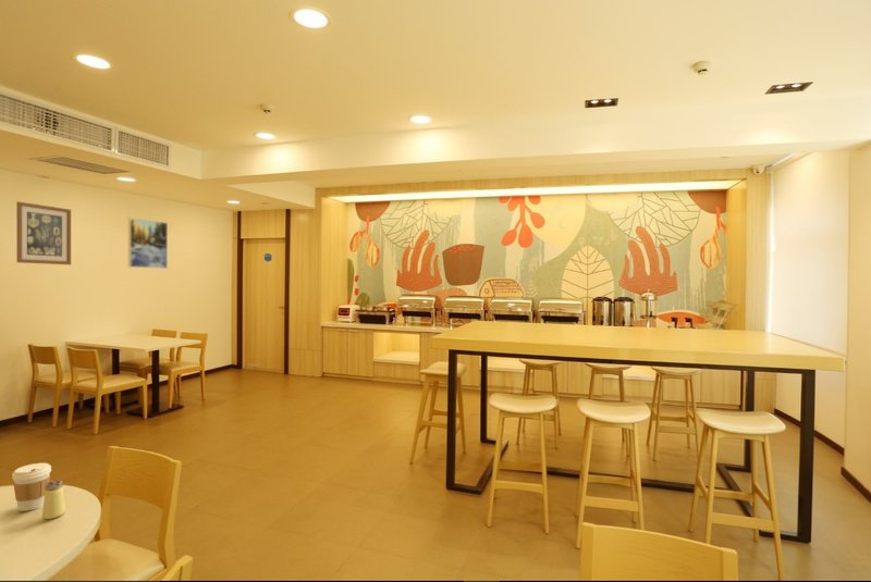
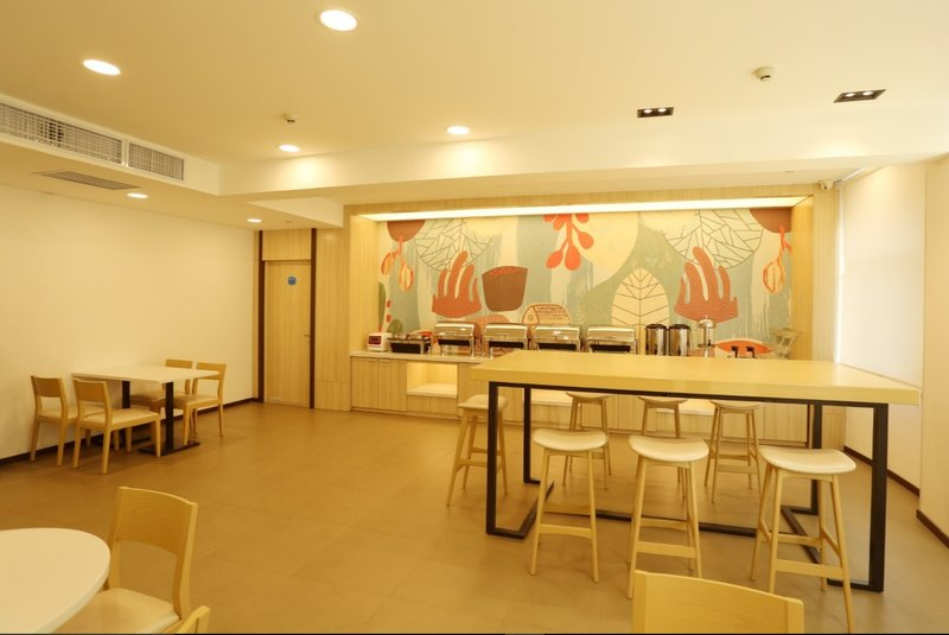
- saltshaker (53, 498)
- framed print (148, 244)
- wall art (45, 234)
- coffee cup (32, 485)
